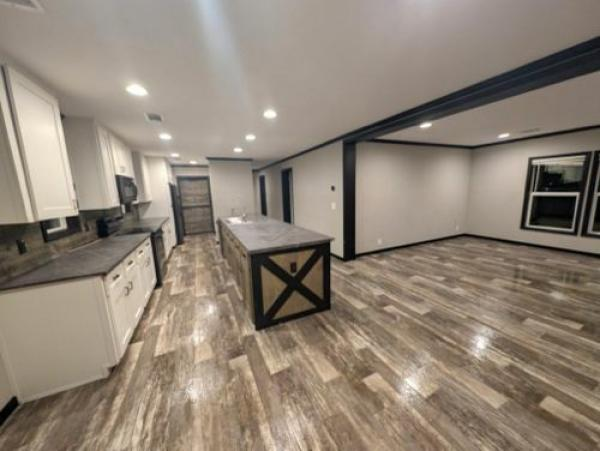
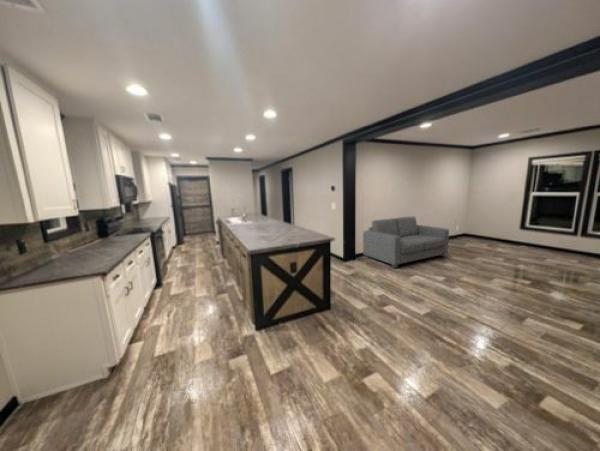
+ sofa (405, 238)
